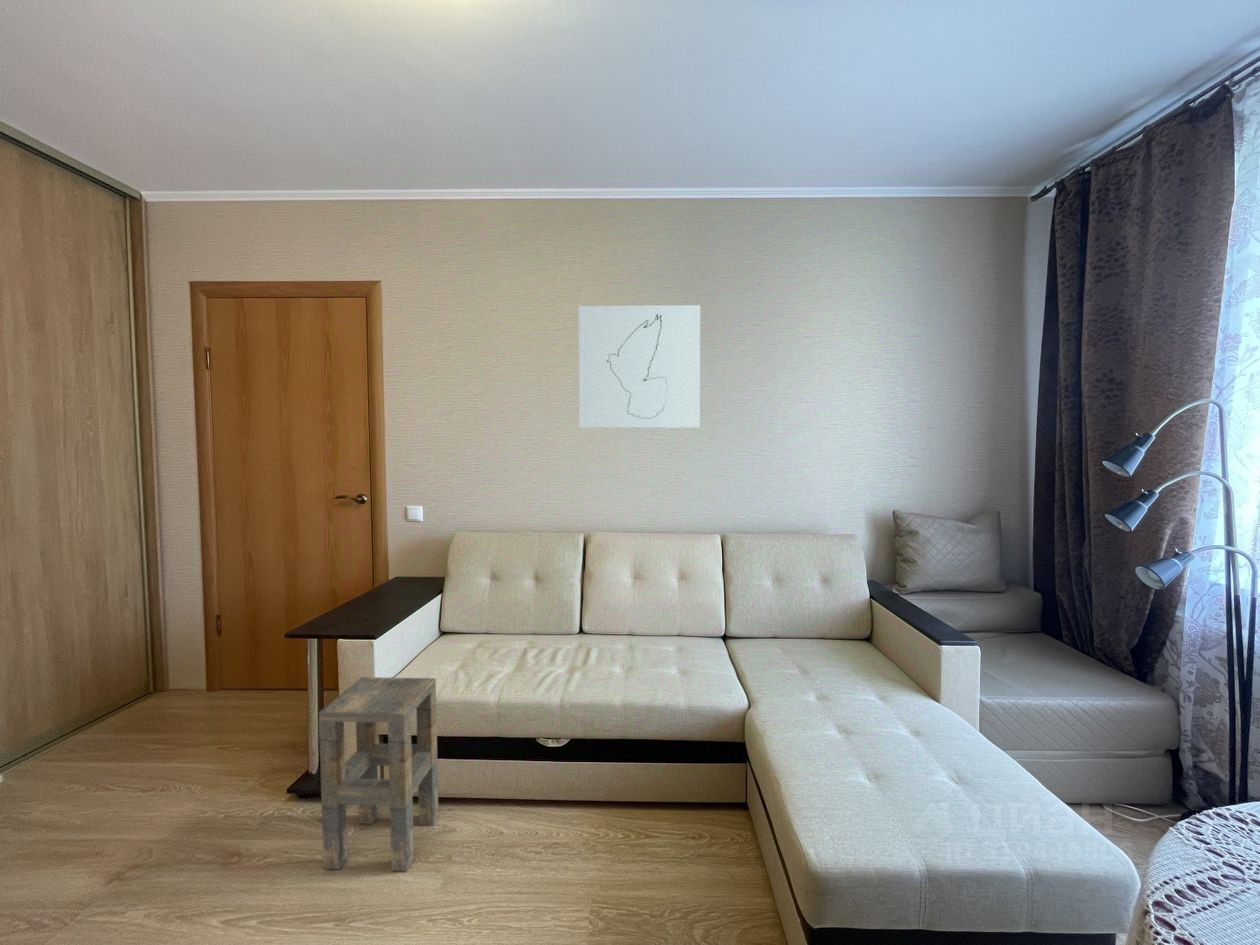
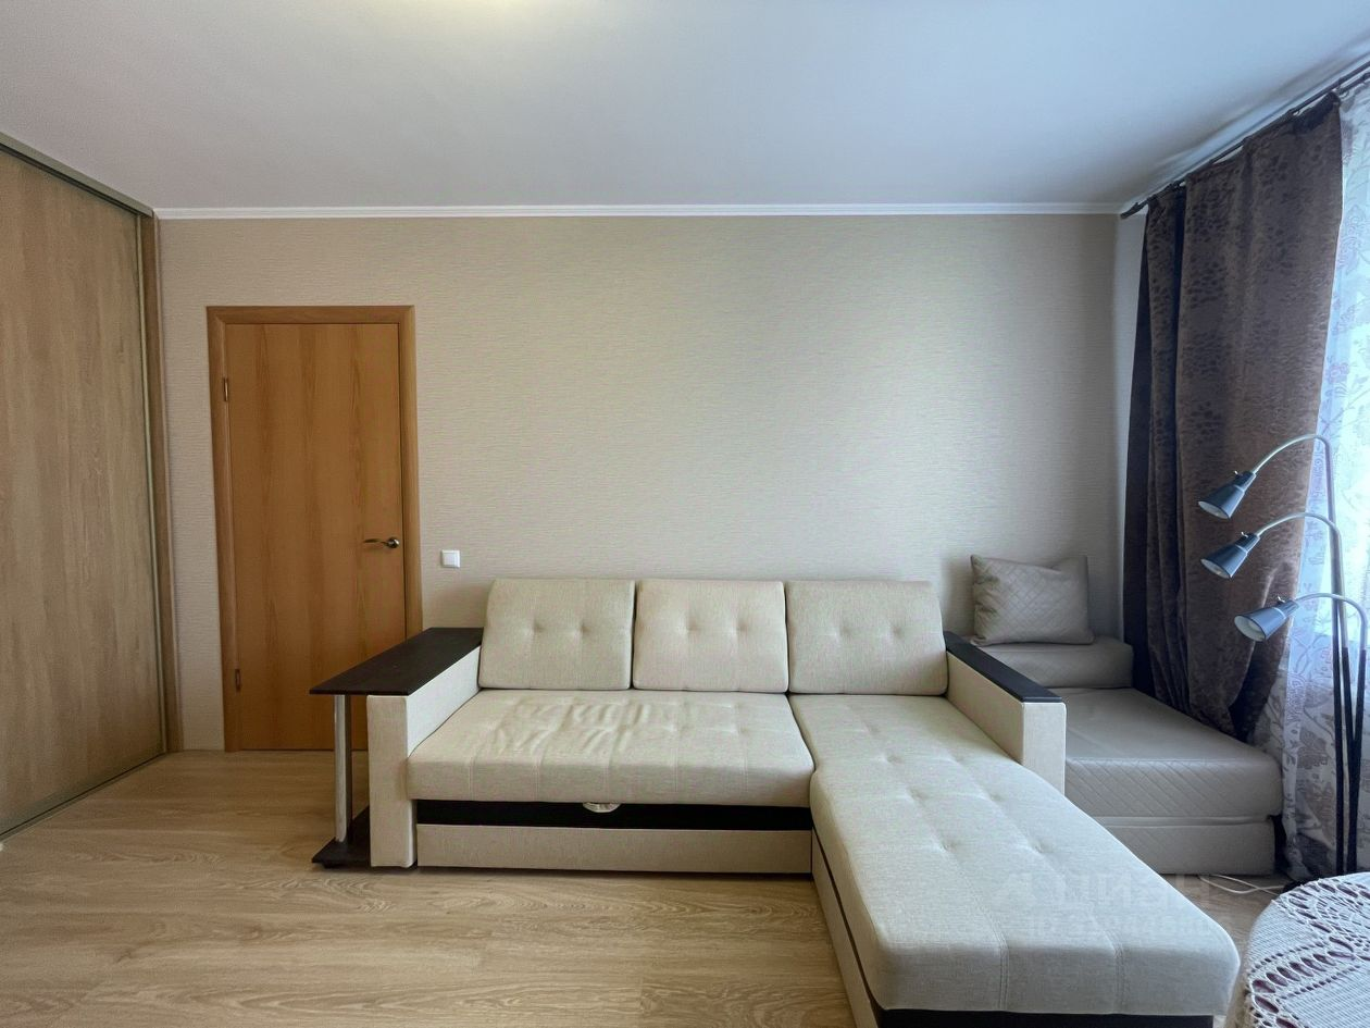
- wall art (639, 367)
- side table (382, 765)
